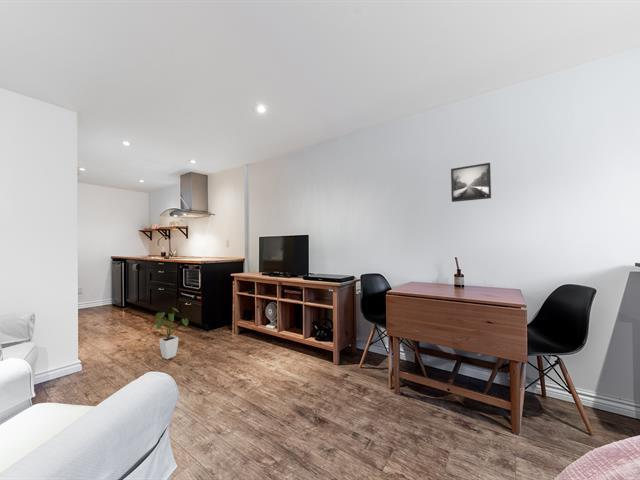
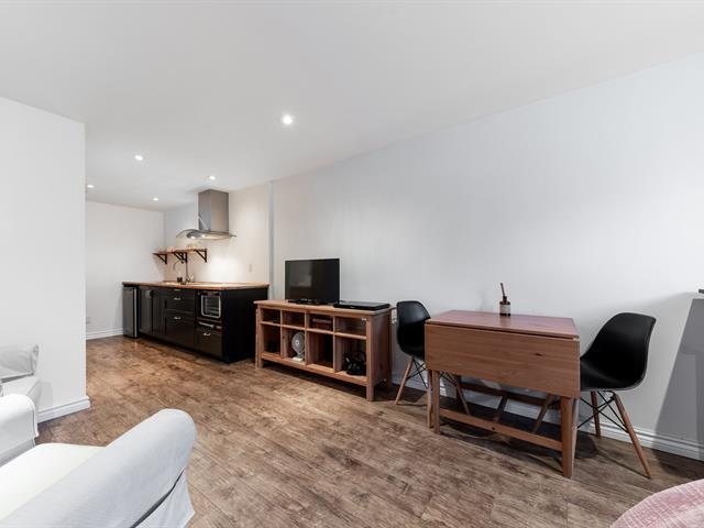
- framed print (470, 183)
- house plant (172, 332)
